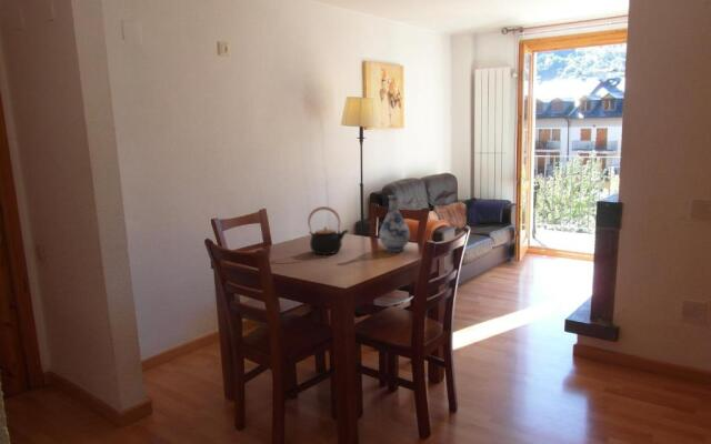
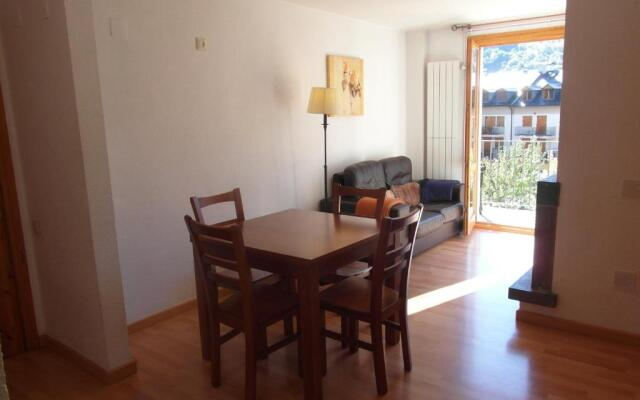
- teapot (328, 229)
- vase (393, 222)
